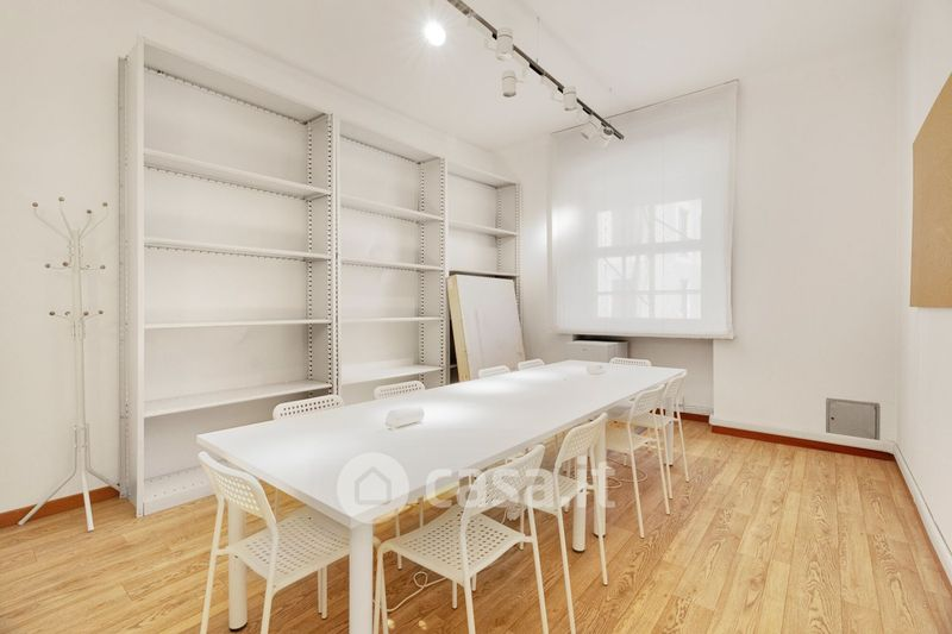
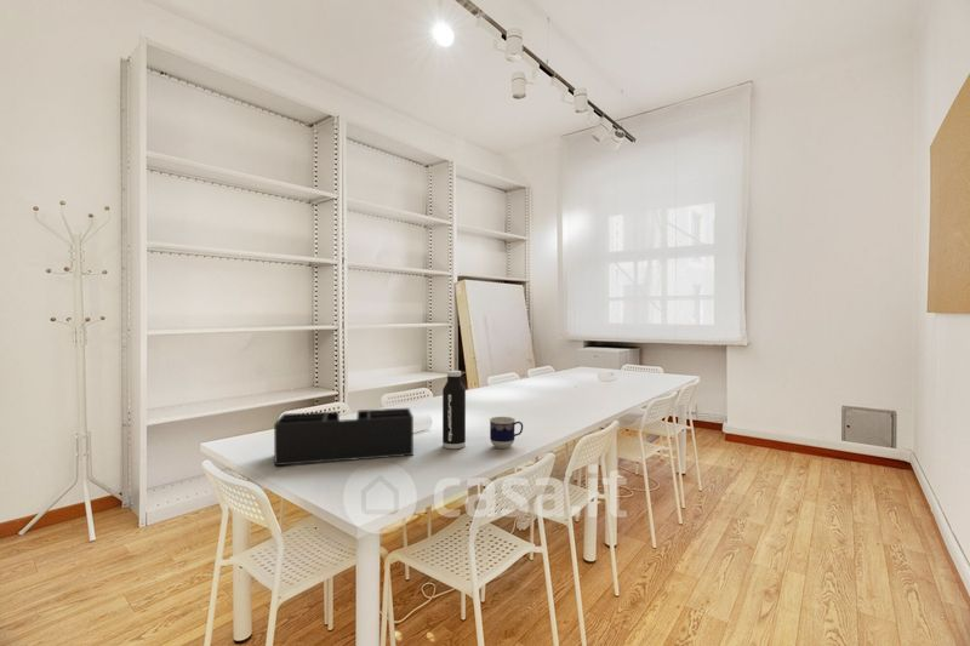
+ desk organizer (347, 434)
+ cup (506, 433)
+ water bottle (453, 408)
